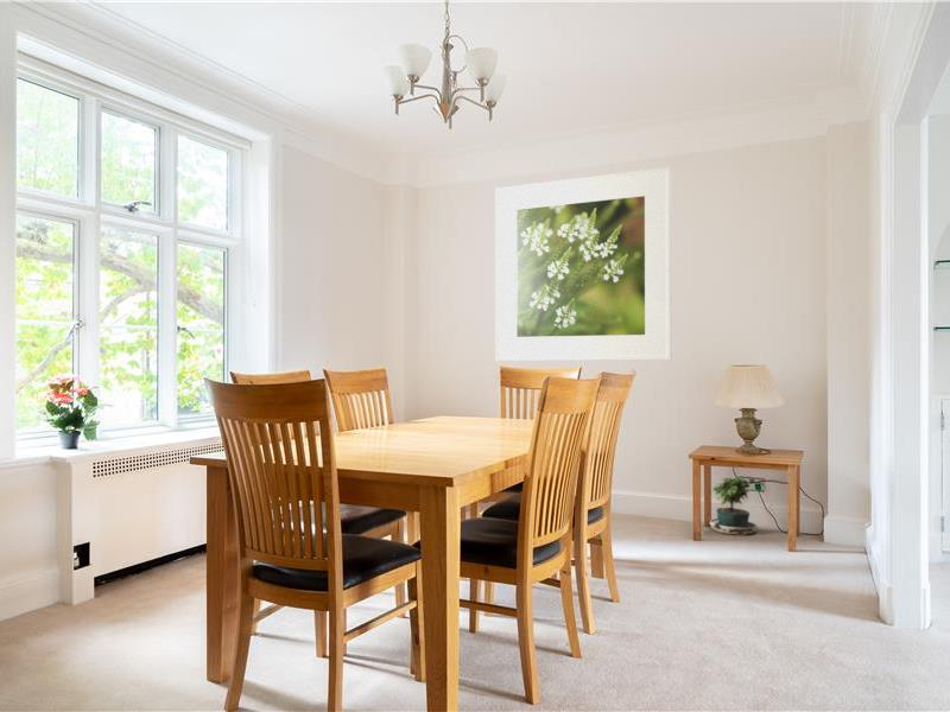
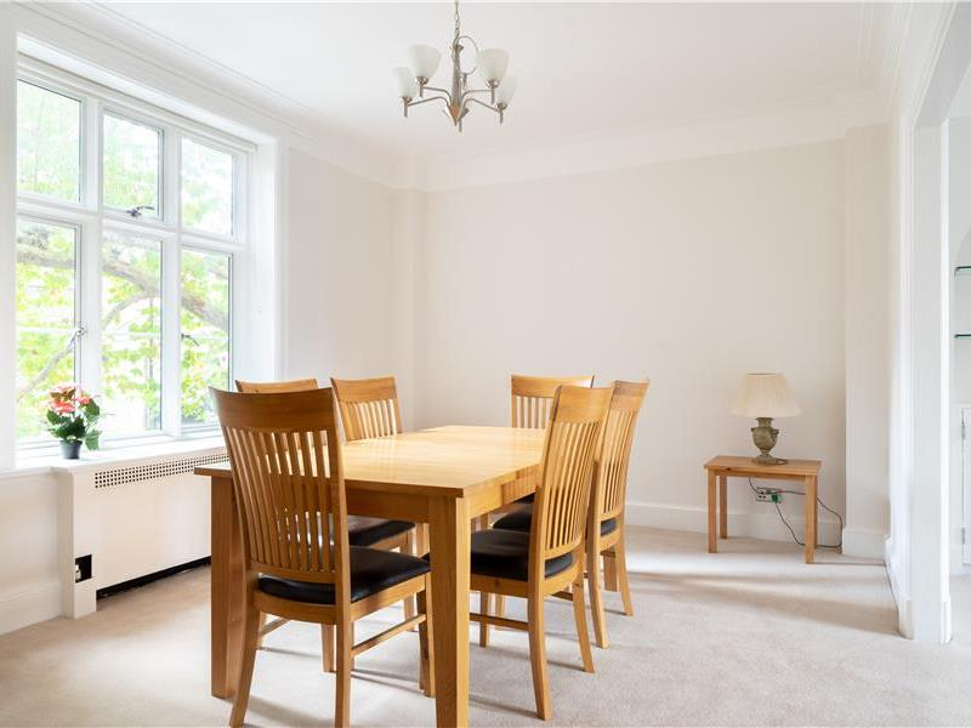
- potted plant (730, 502)
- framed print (578, 269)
